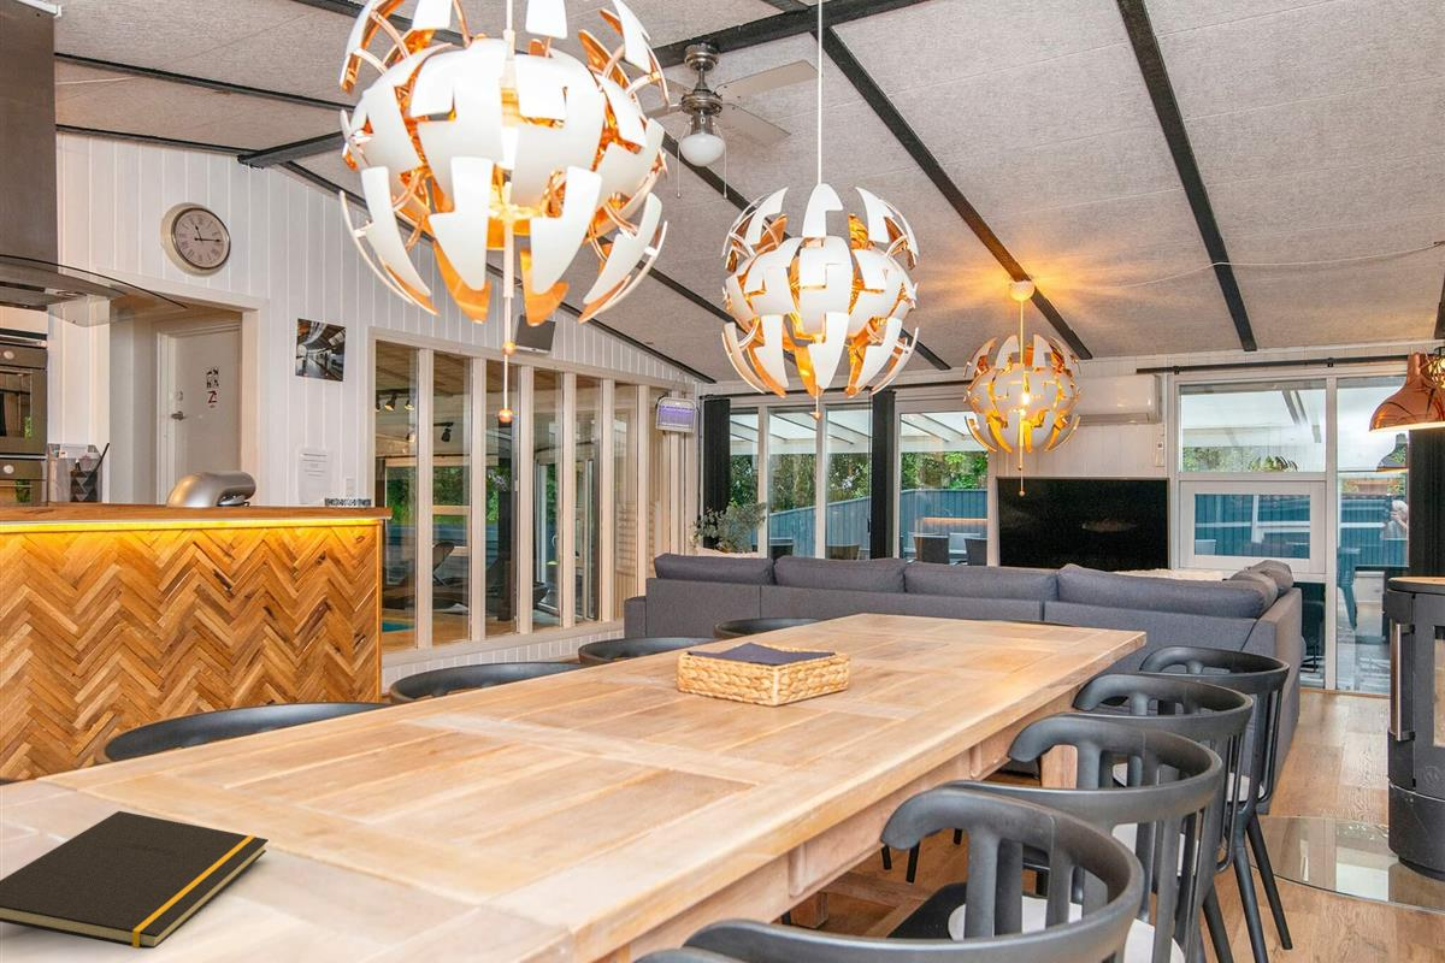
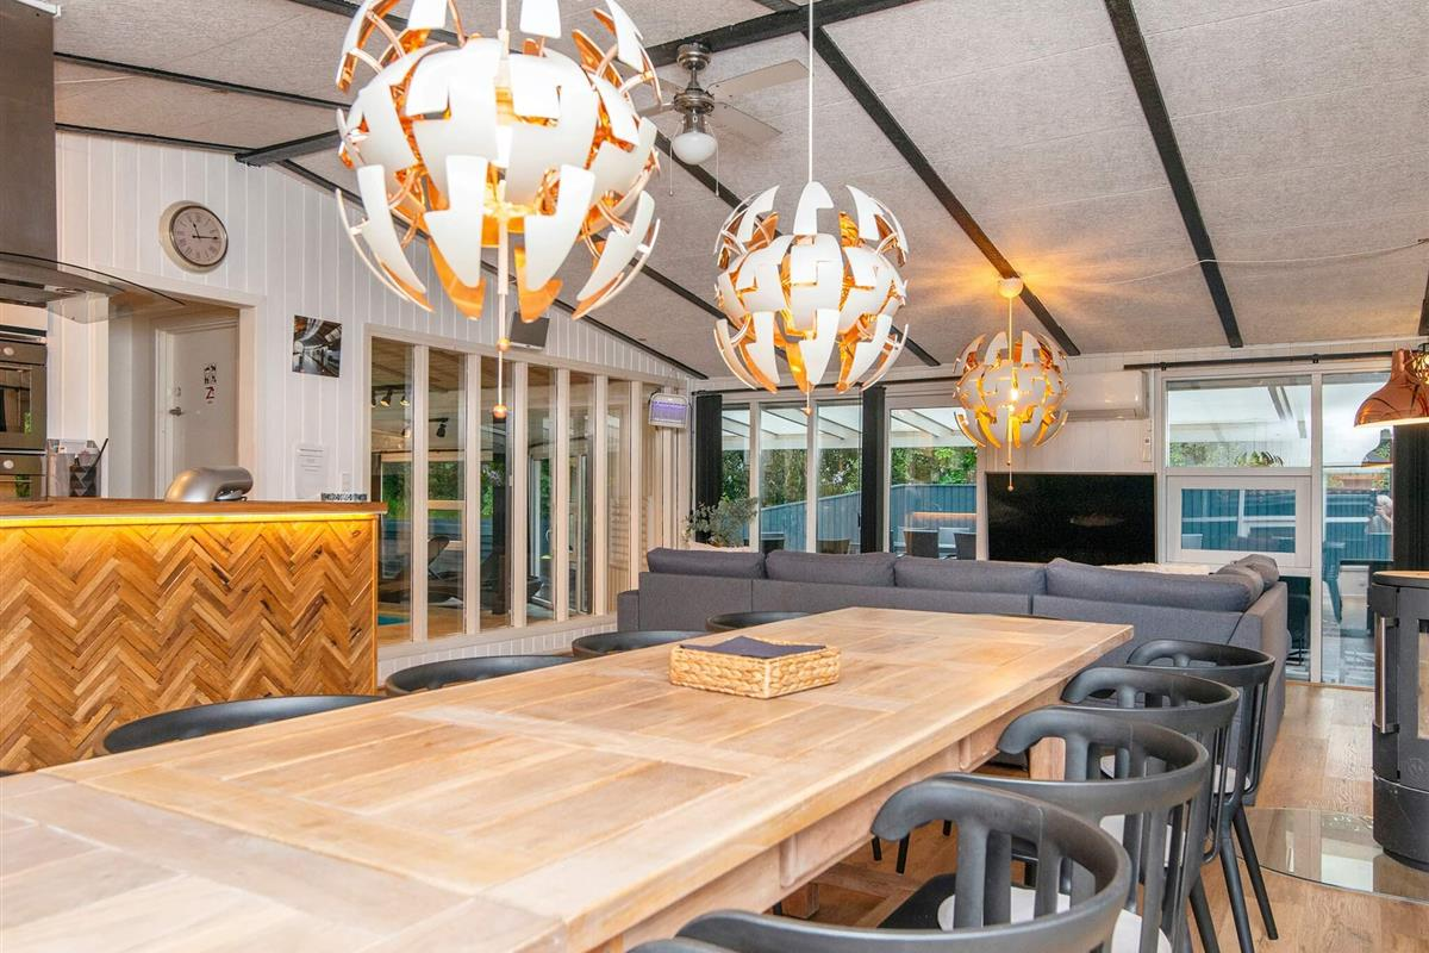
- notepad (134, 873)
